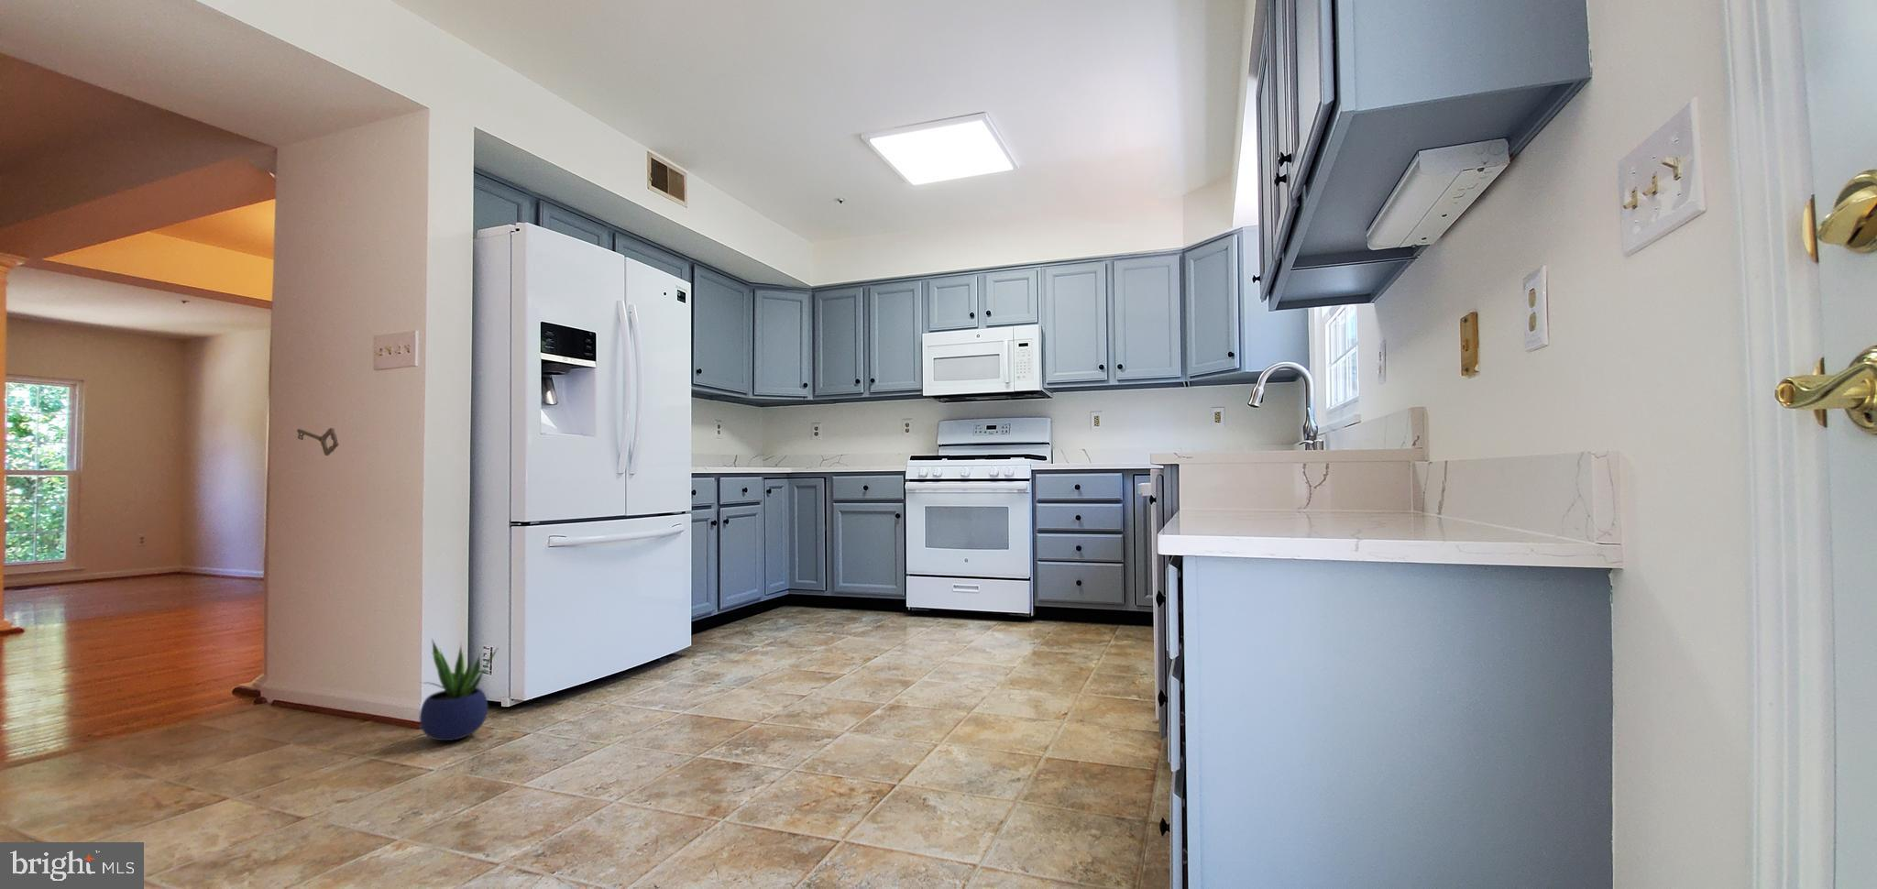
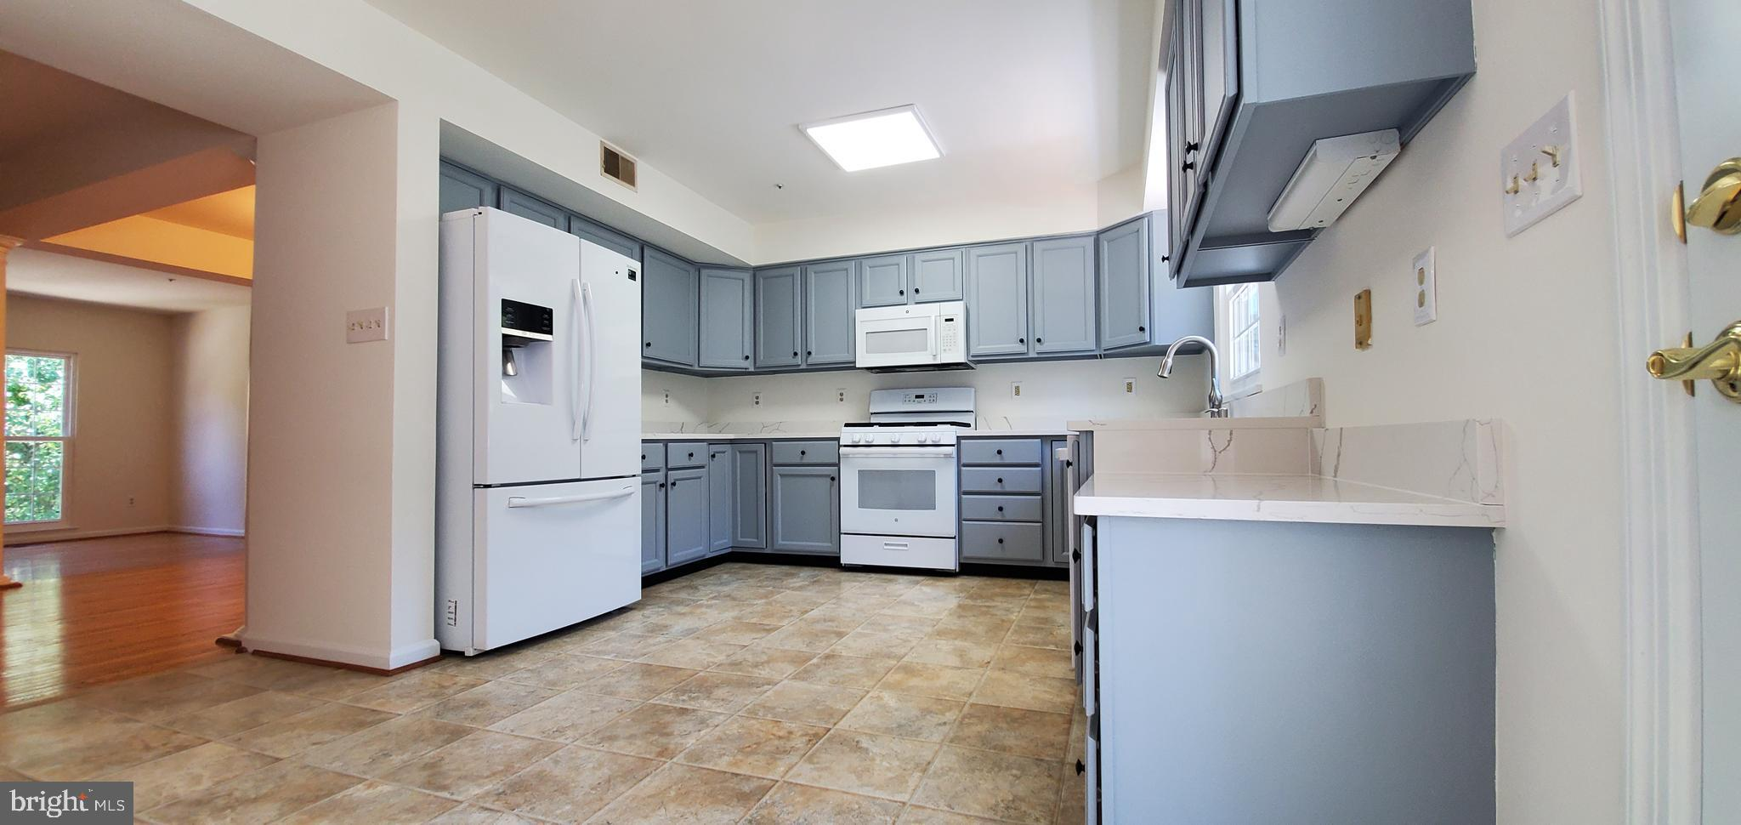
- decorative key (321, 444)
- potted plant (460, 687)
